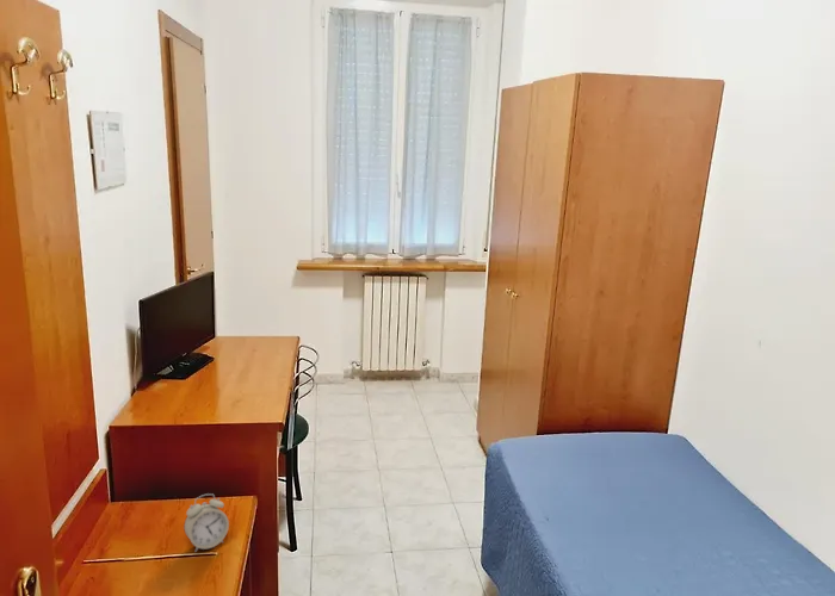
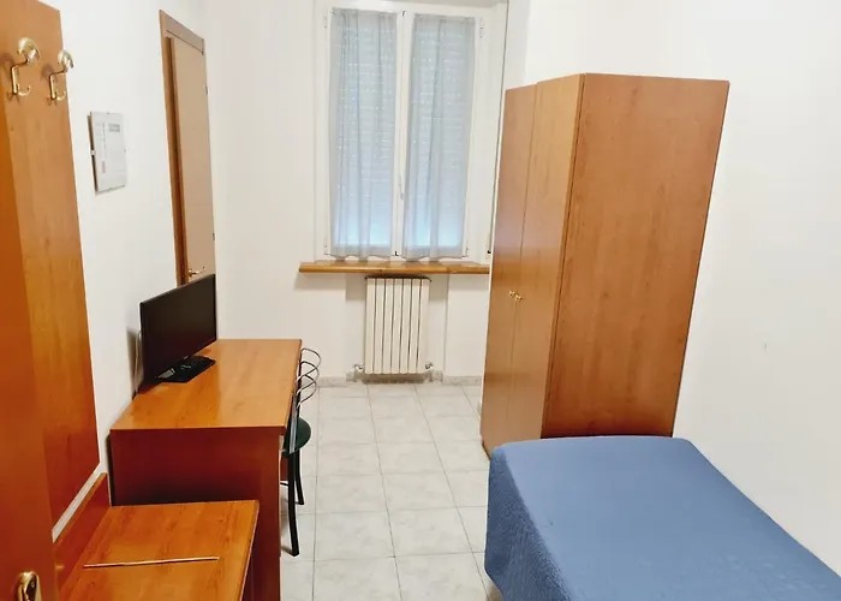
- alarm clock (205, 520)
